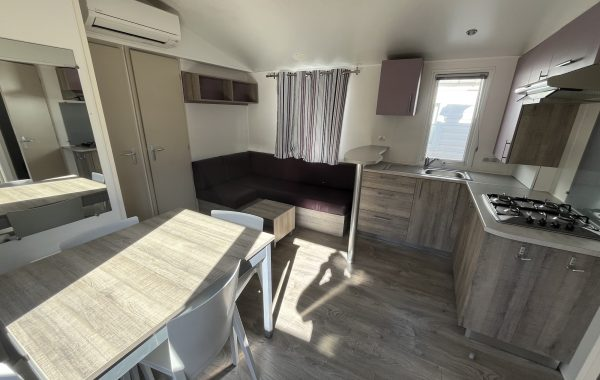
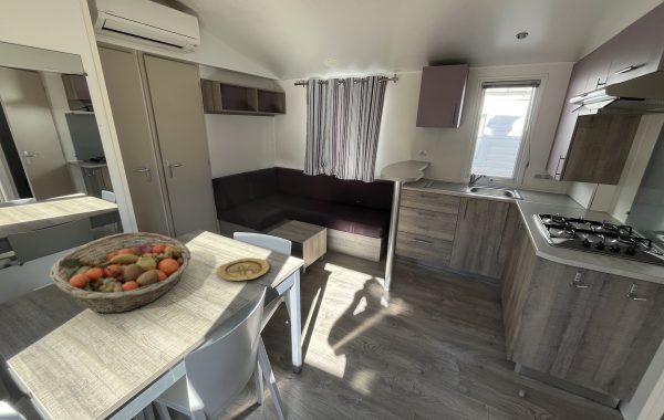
+ plate (243, 269)
+ fruit basket (132, 267)
